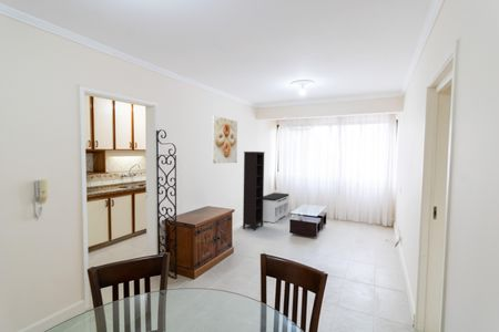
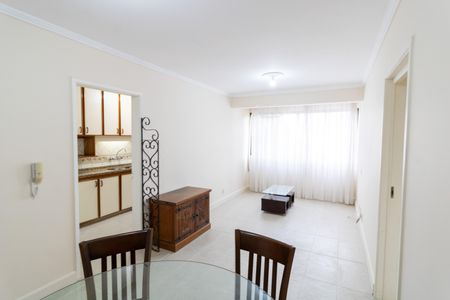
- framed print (225, 141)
- bench (274, 206)
- bookcase (253, 189)
